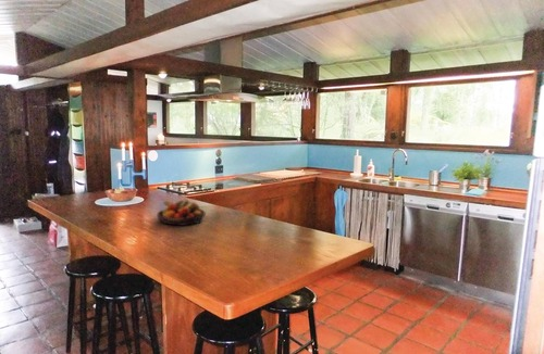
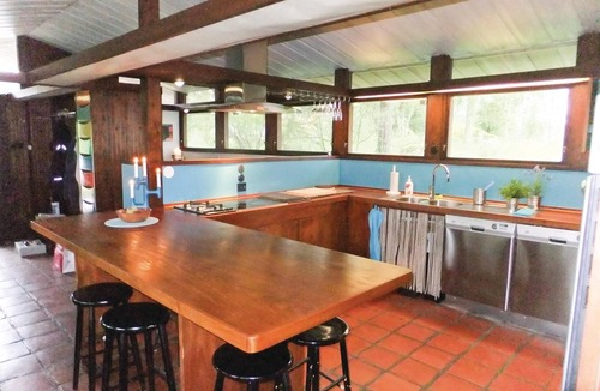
- fruit bowl (181, 211)
